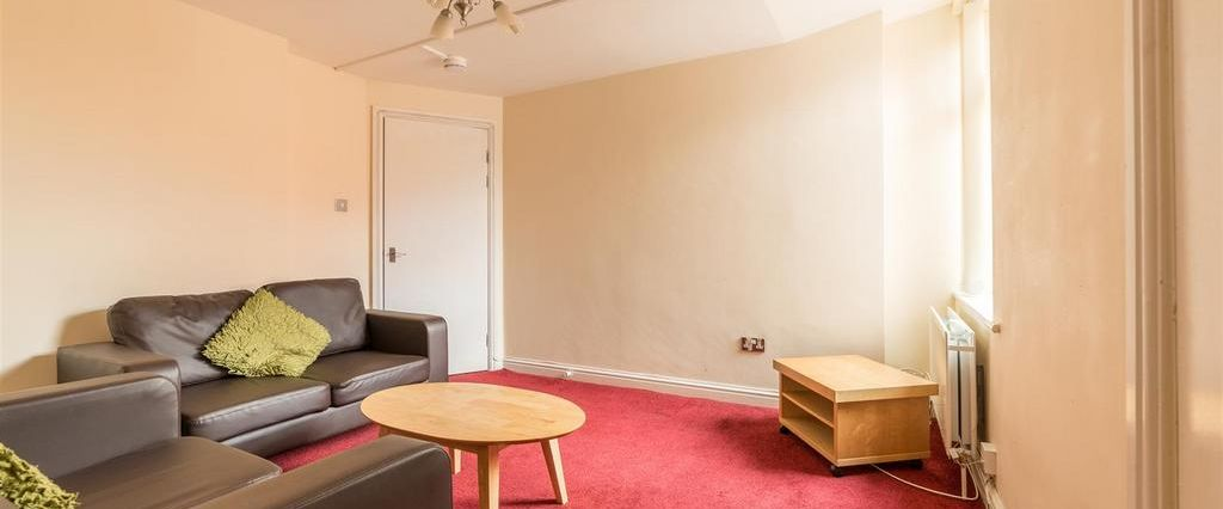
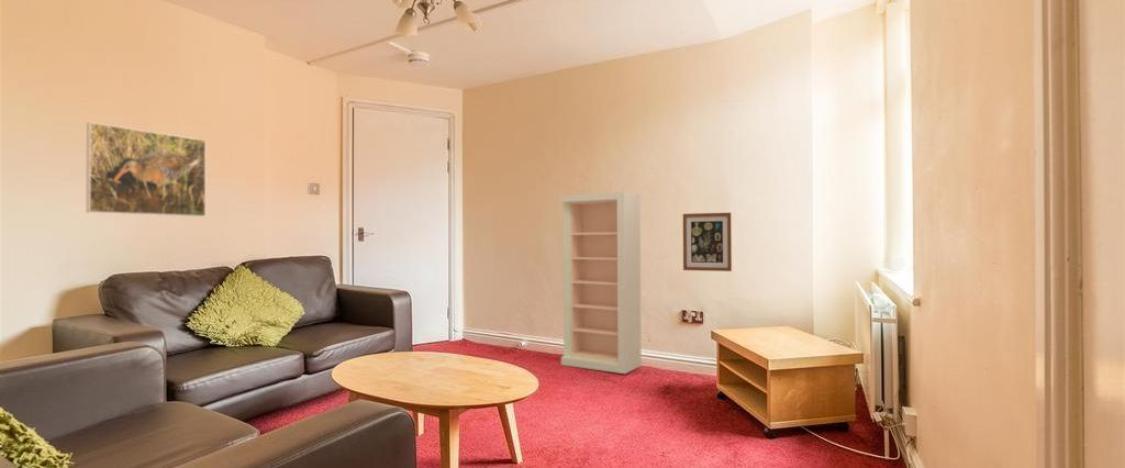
+ shelving unit (600, 280)
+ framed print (151, 172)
+ wall art (706, 242)
